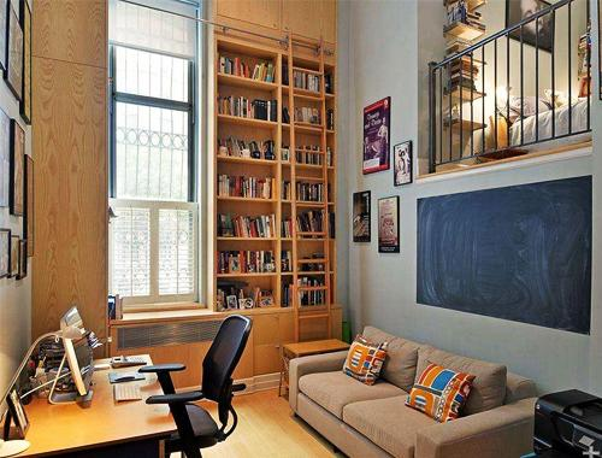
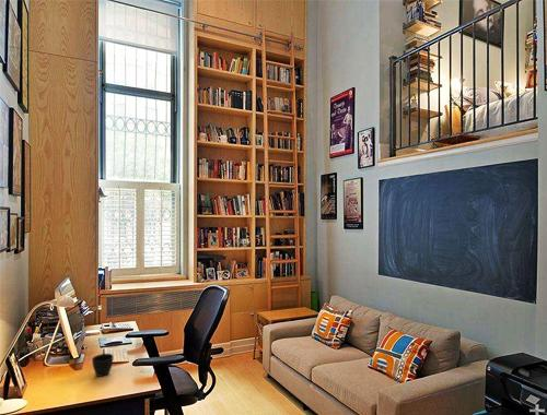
+ cup (103, 365)
